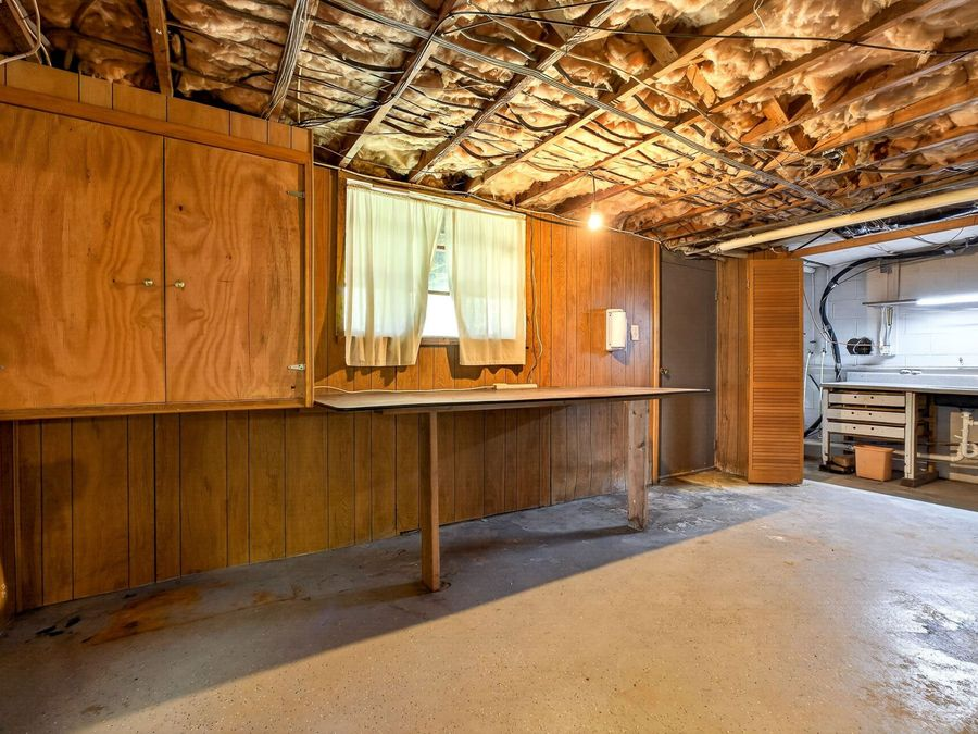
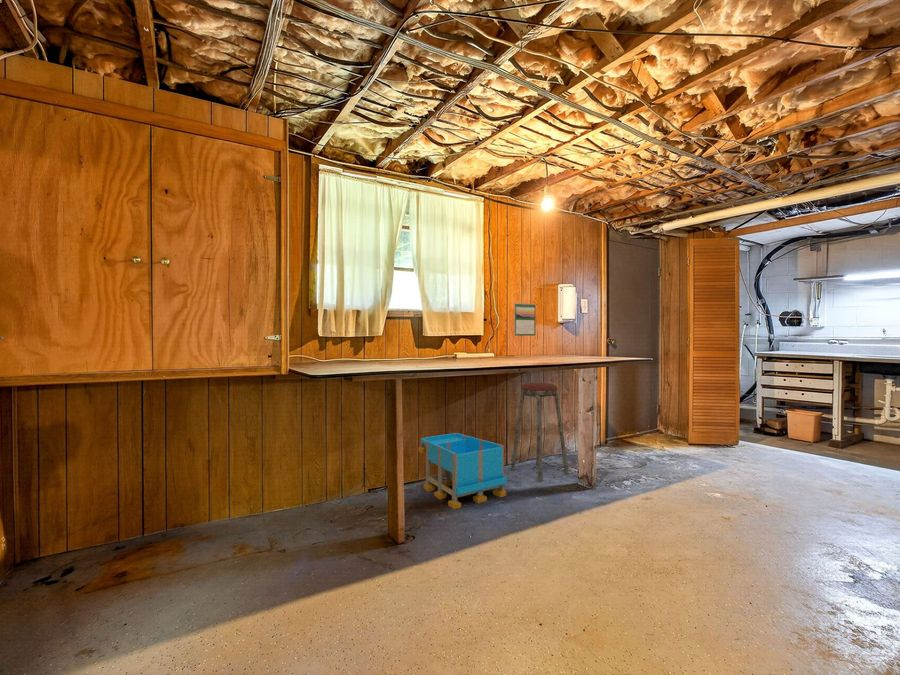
+ music stool (539, 427)
+ storage bin (459, 465)
+ calendar (525, 319)
